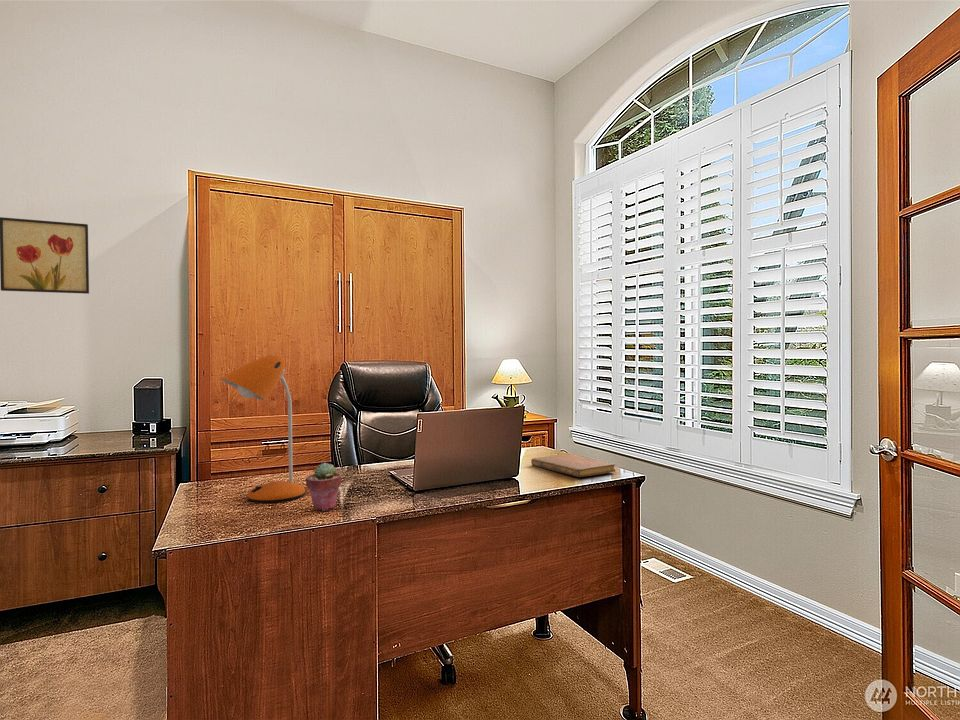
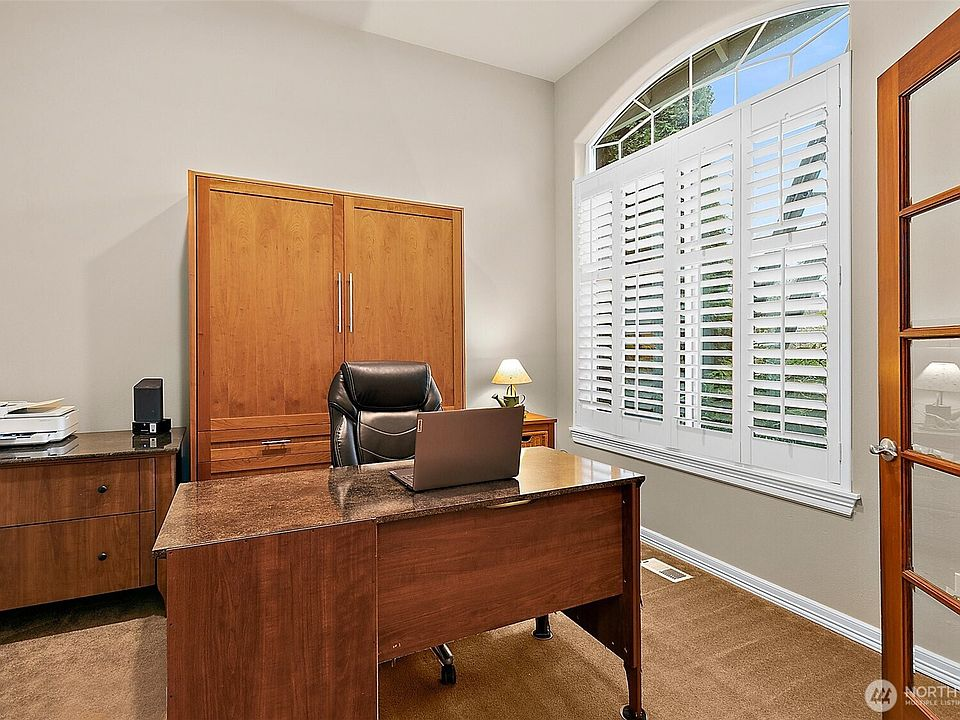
- potted succulent (324, 485)
- desk lamp (288, 426)
- wall art (46, 256)
- notebook (572, 464)
